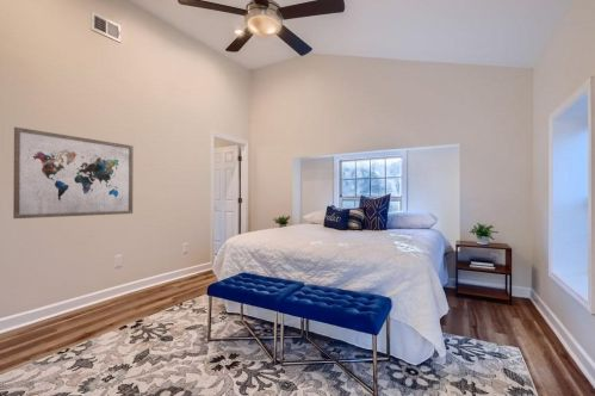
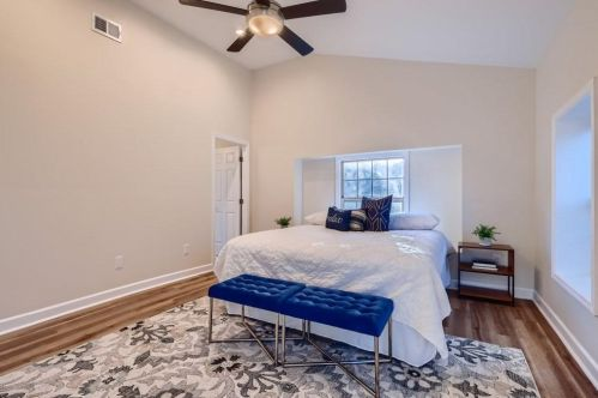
- wall art (81, 177)
